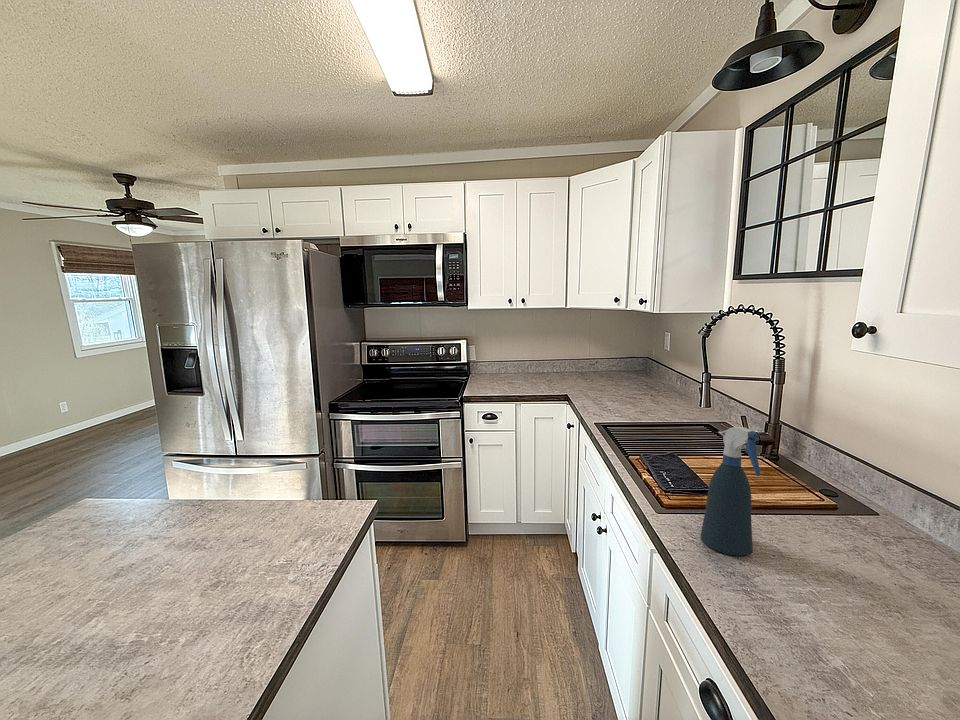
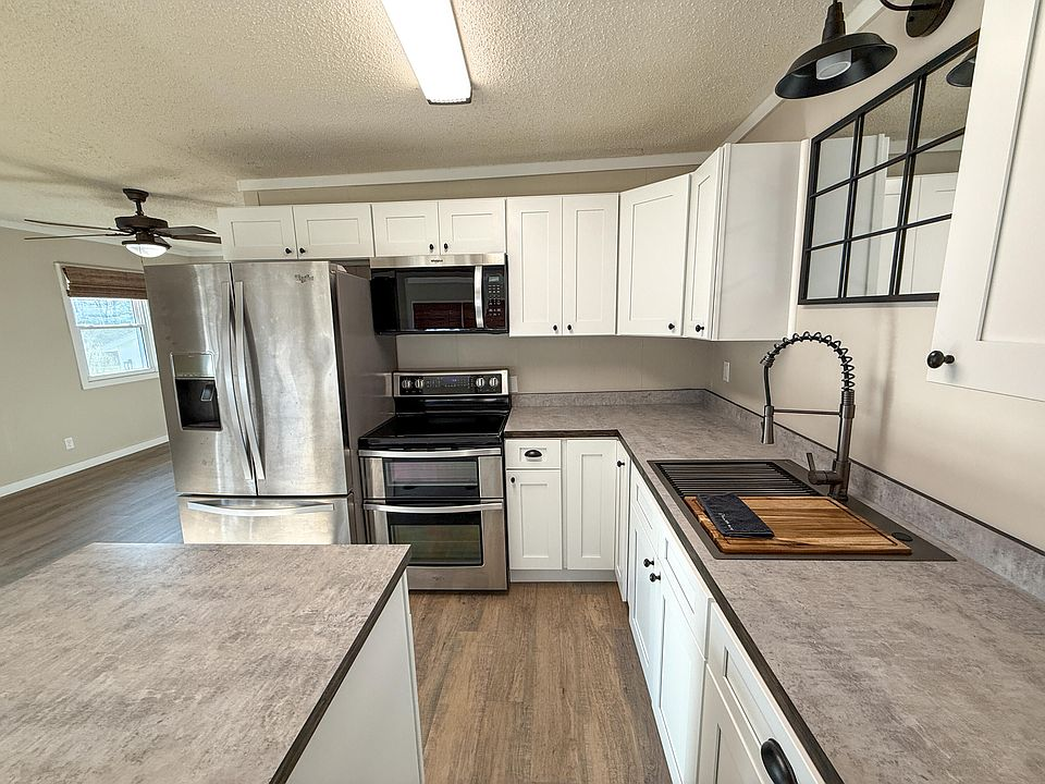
- spray bottle (734, 485)
